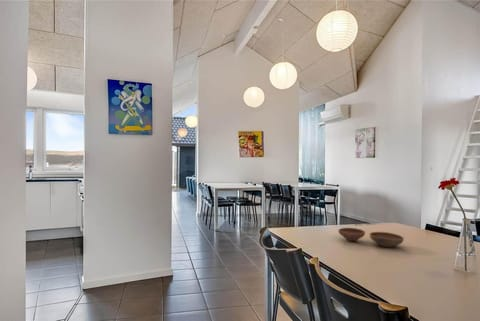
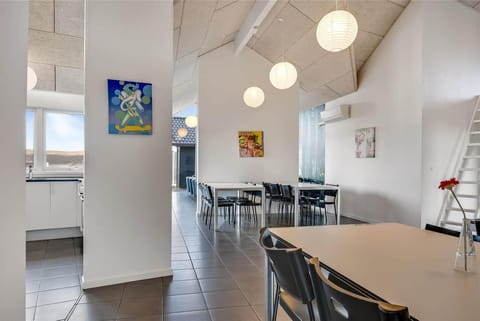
- bowl (370, 237)
